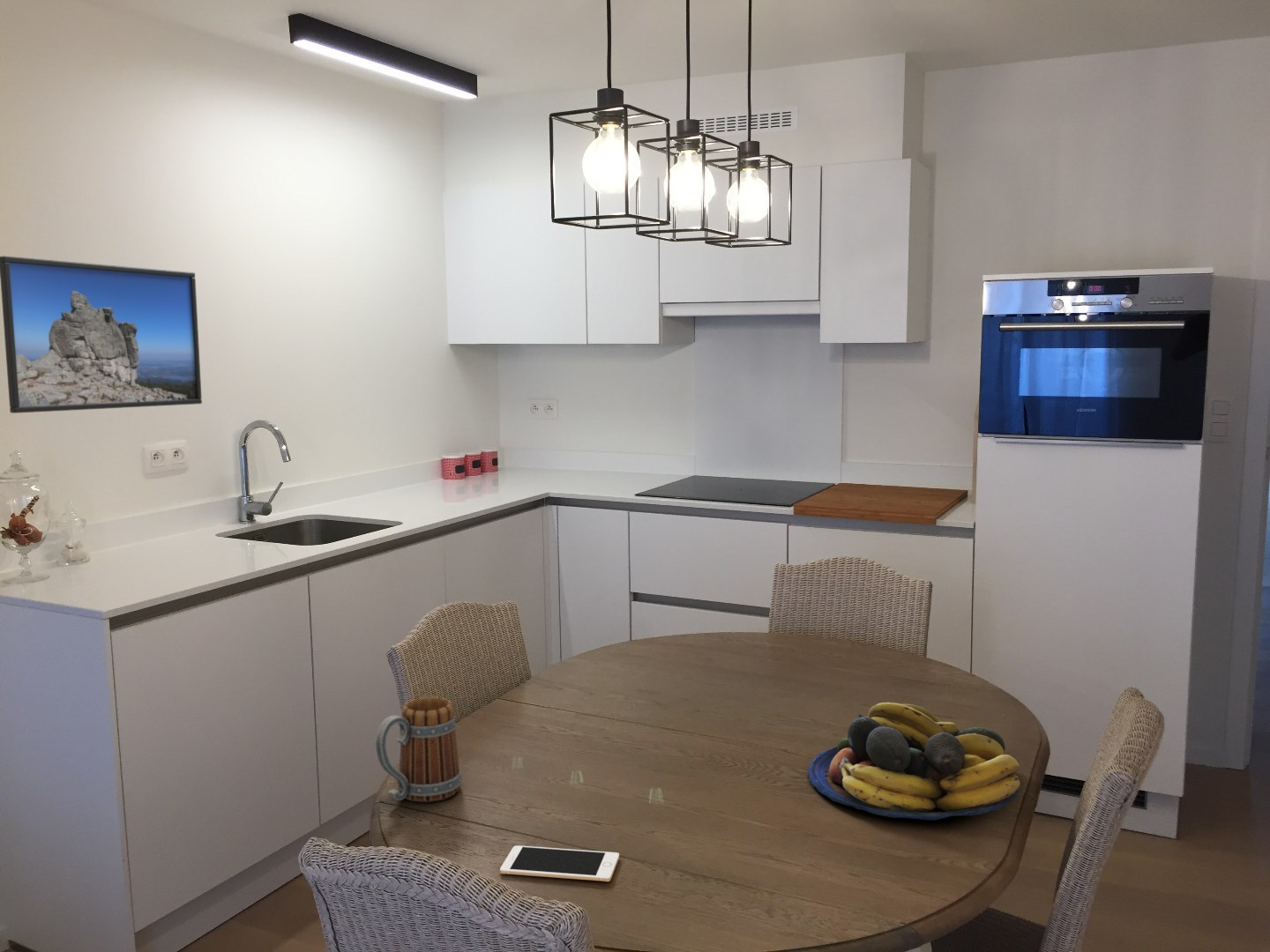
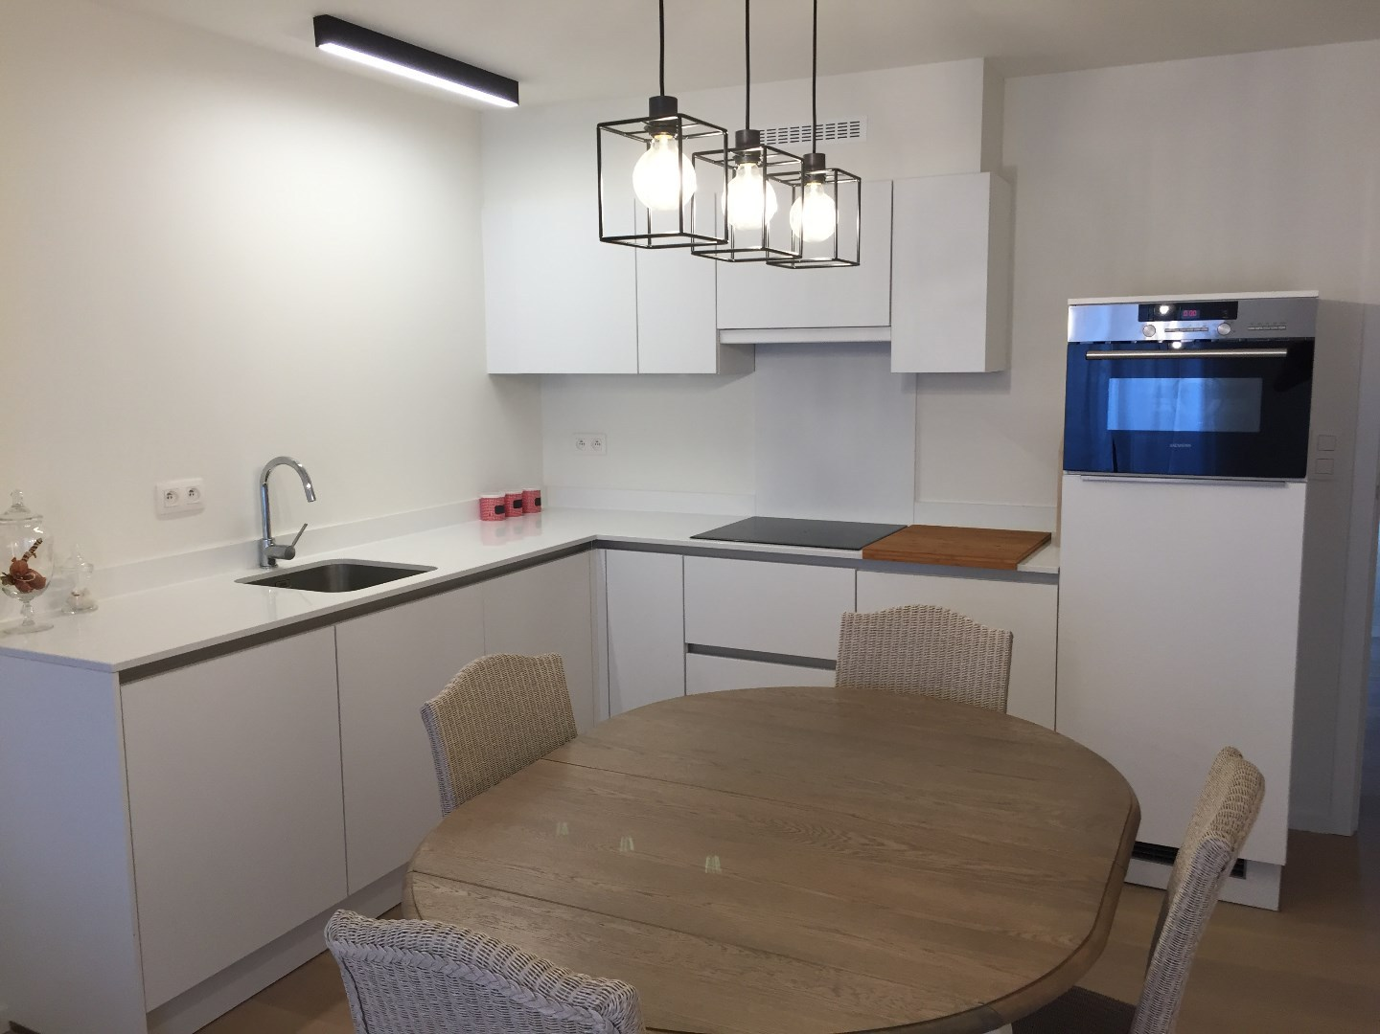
- mug (416, 752)
- fruit bowl (911, 743)
- cell phone (560, 863)
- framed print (109, 337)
